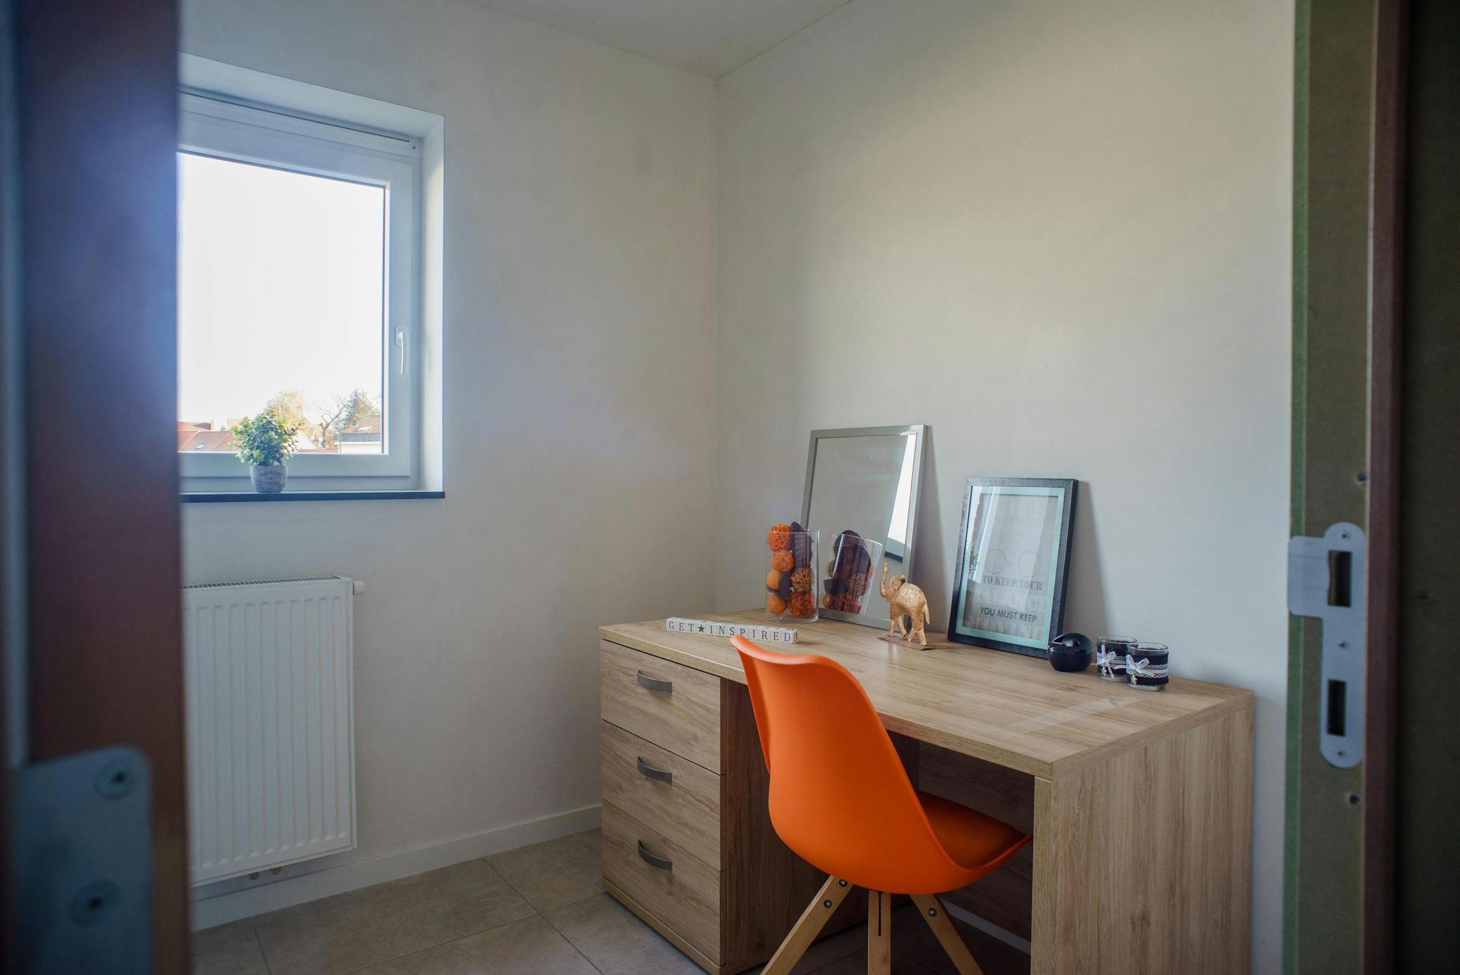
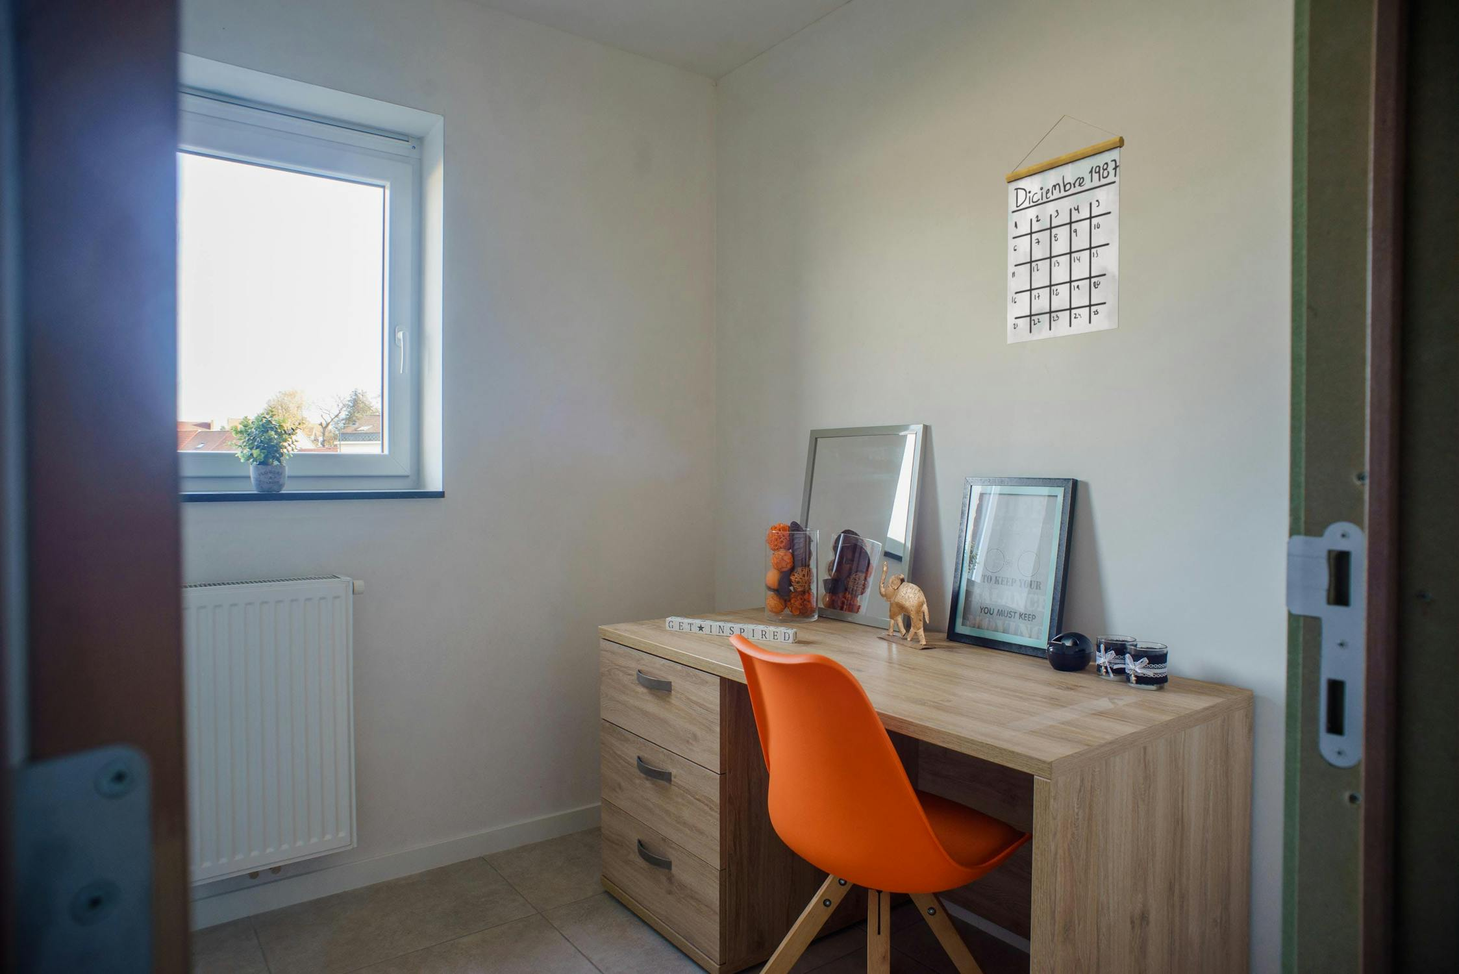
+ calendar (1061, 225)
